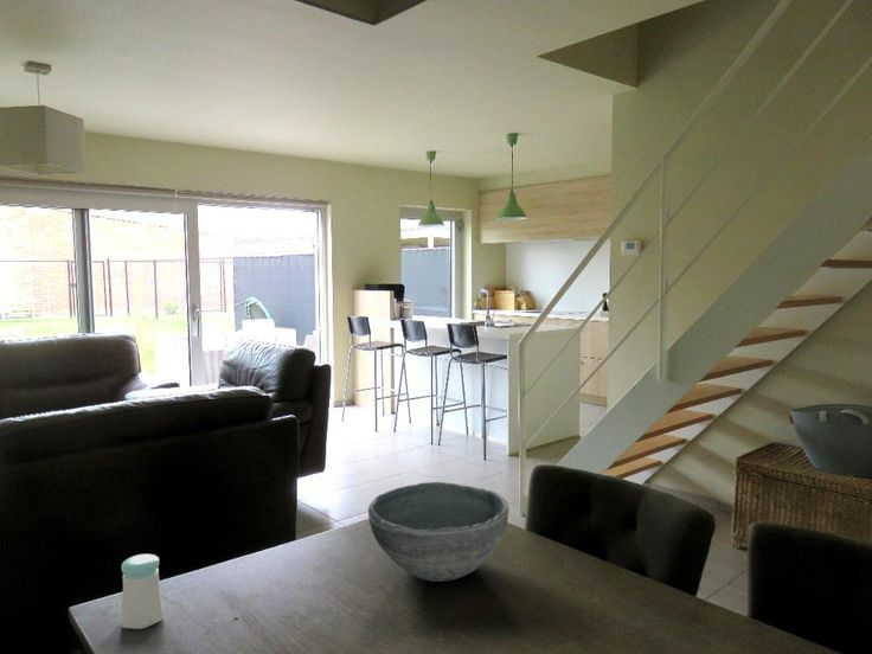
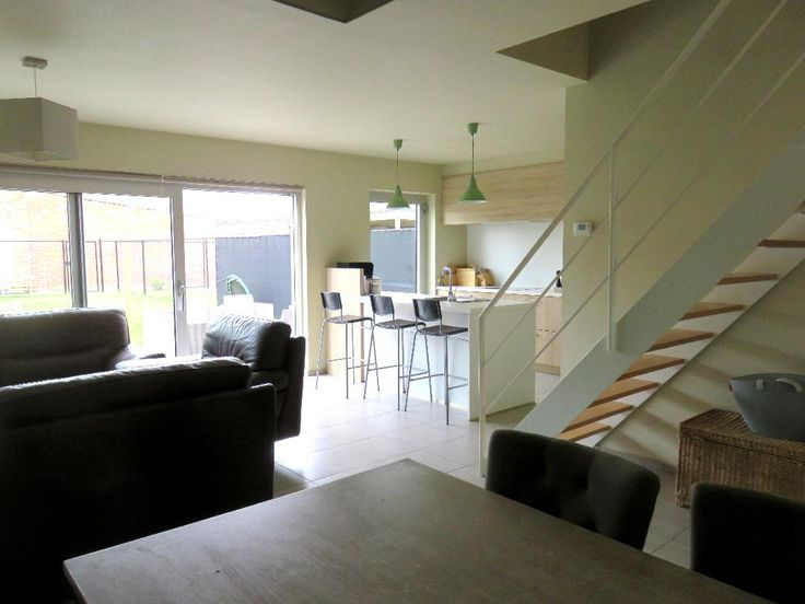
- salt shaker (141, 589)
- bowl (438, 536)
